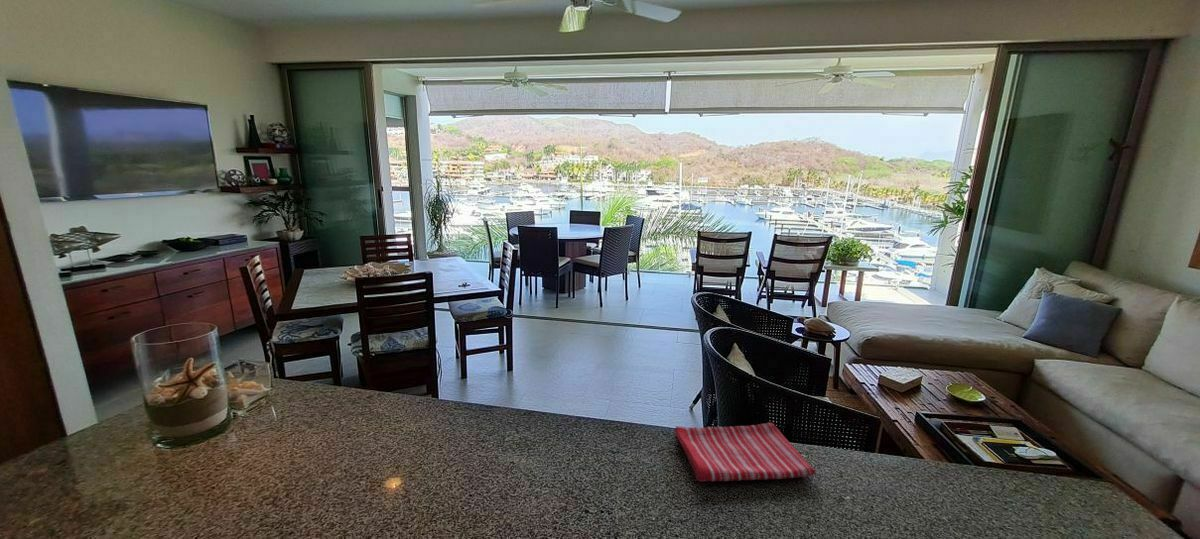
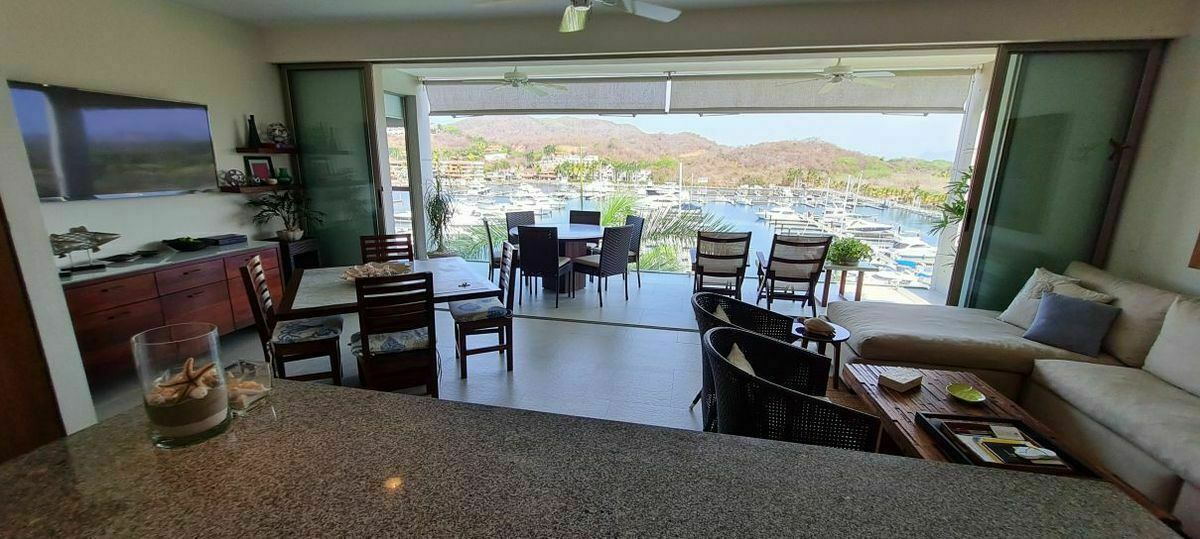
- dish towel (739, 449)
